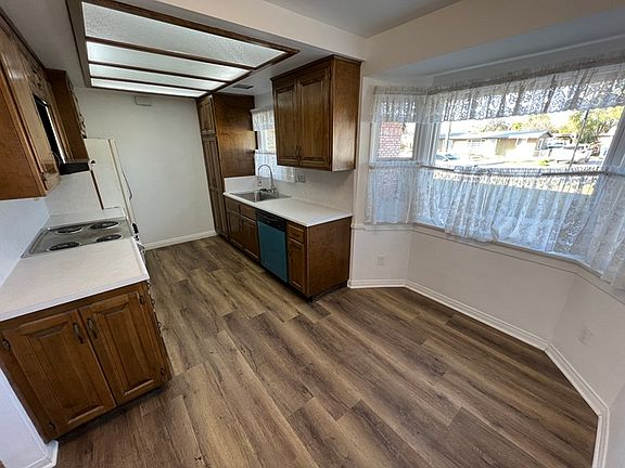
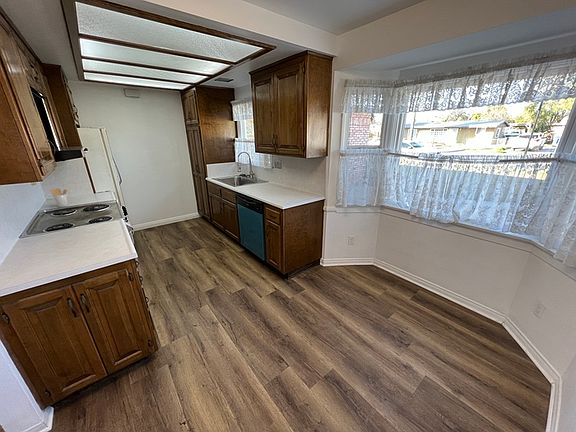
+ utensil holder (59, 197)
